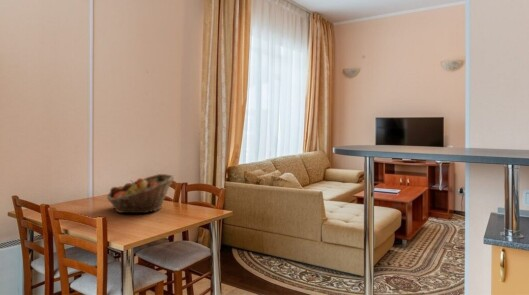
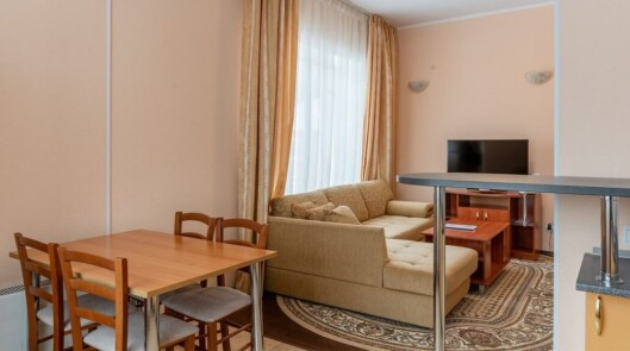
- fruit basket (141, 192)
